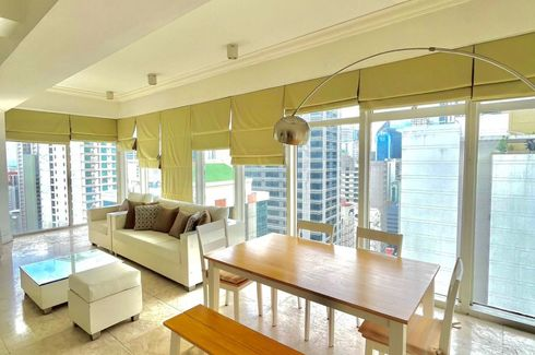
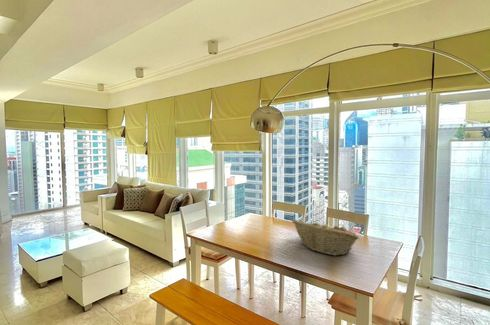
+ fruit basket (323, 233)
